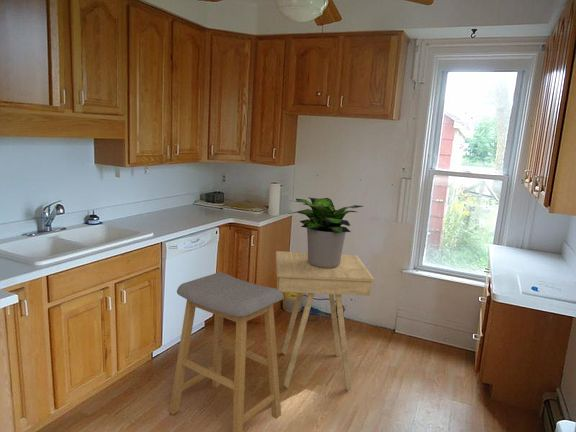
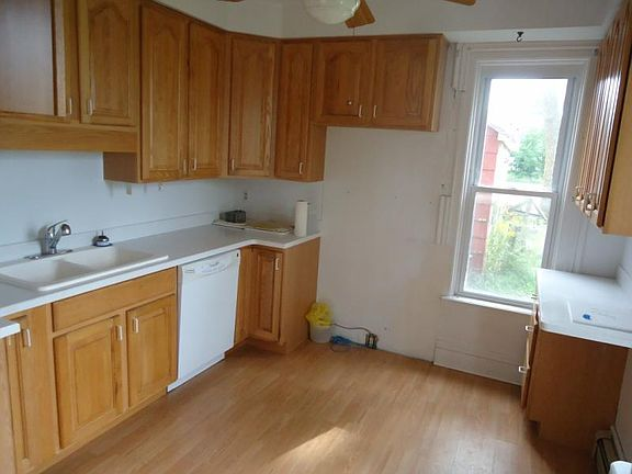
- side table (308, 314)
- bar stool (228, 349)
- potted plant (324, 232)
